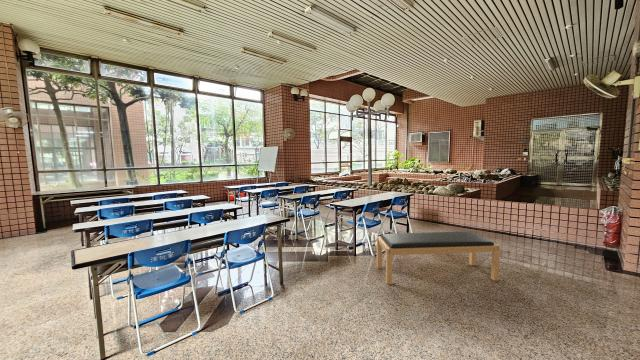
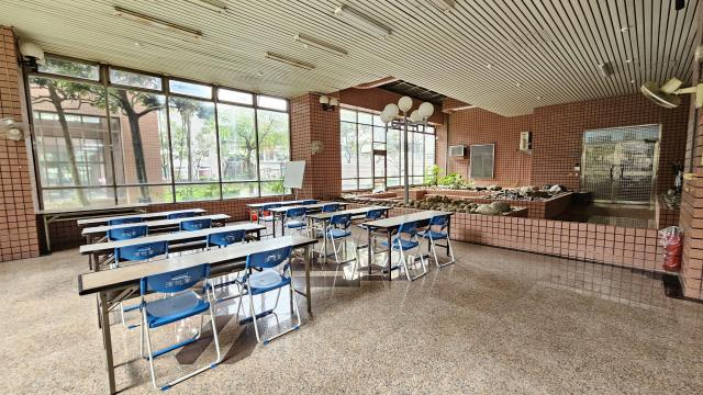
- bench (433, 253)
